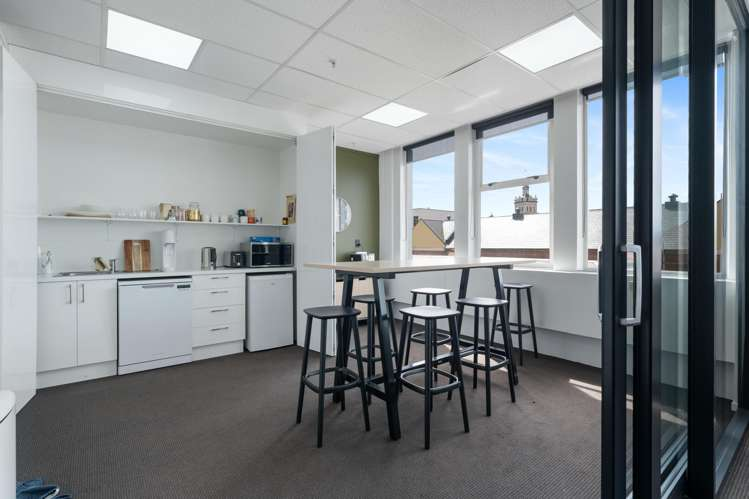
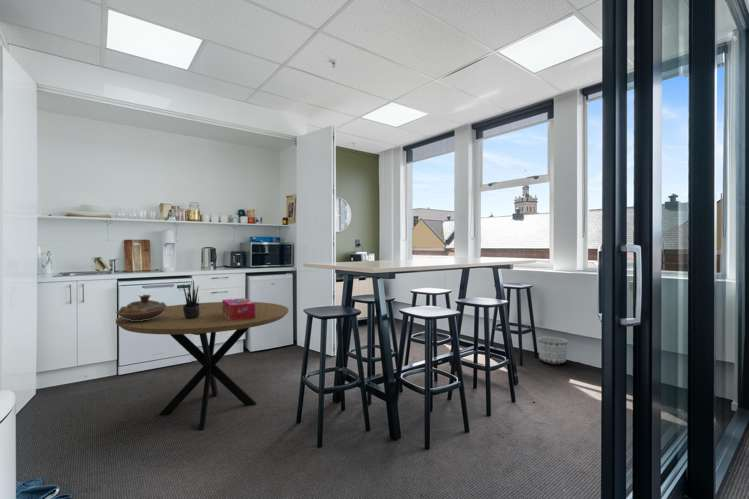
+ planter (552, 350)
+ tissue box (238, 308)
+ dining table (209, 360)
+ decorative bowl (142, 307)
+ potted plant (191, 299)
